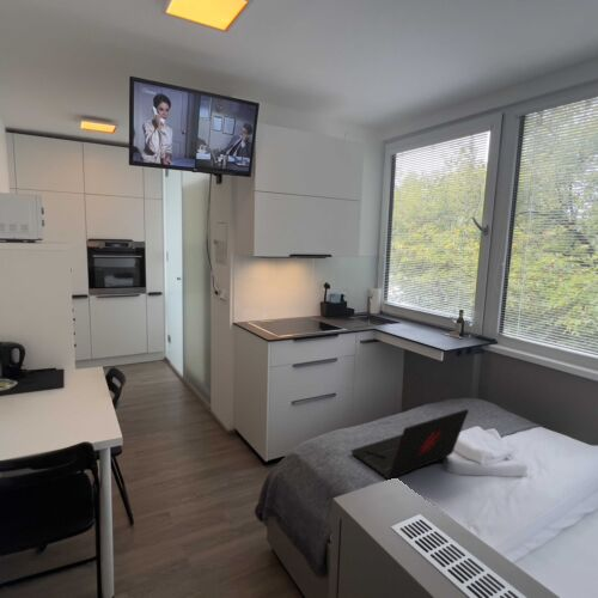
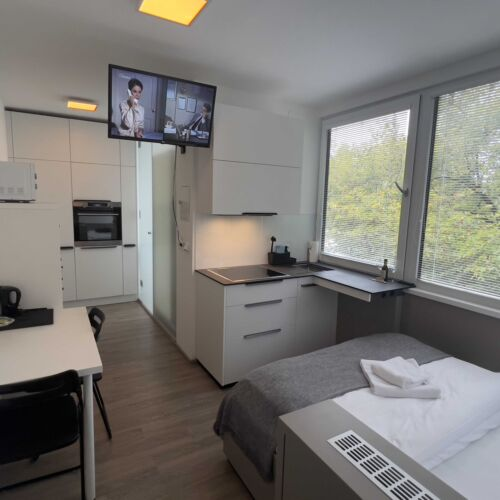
- laptop (408, 432)
